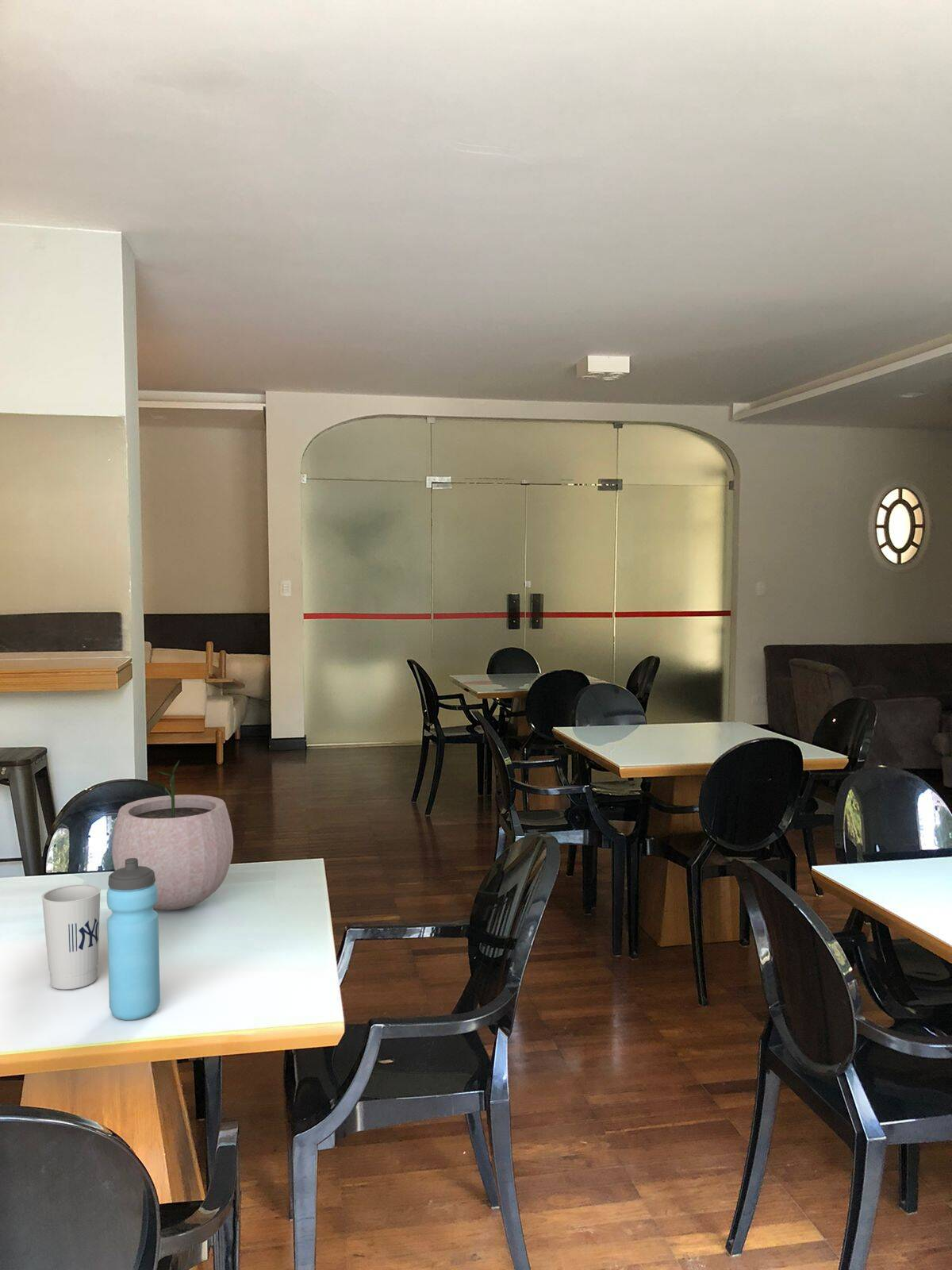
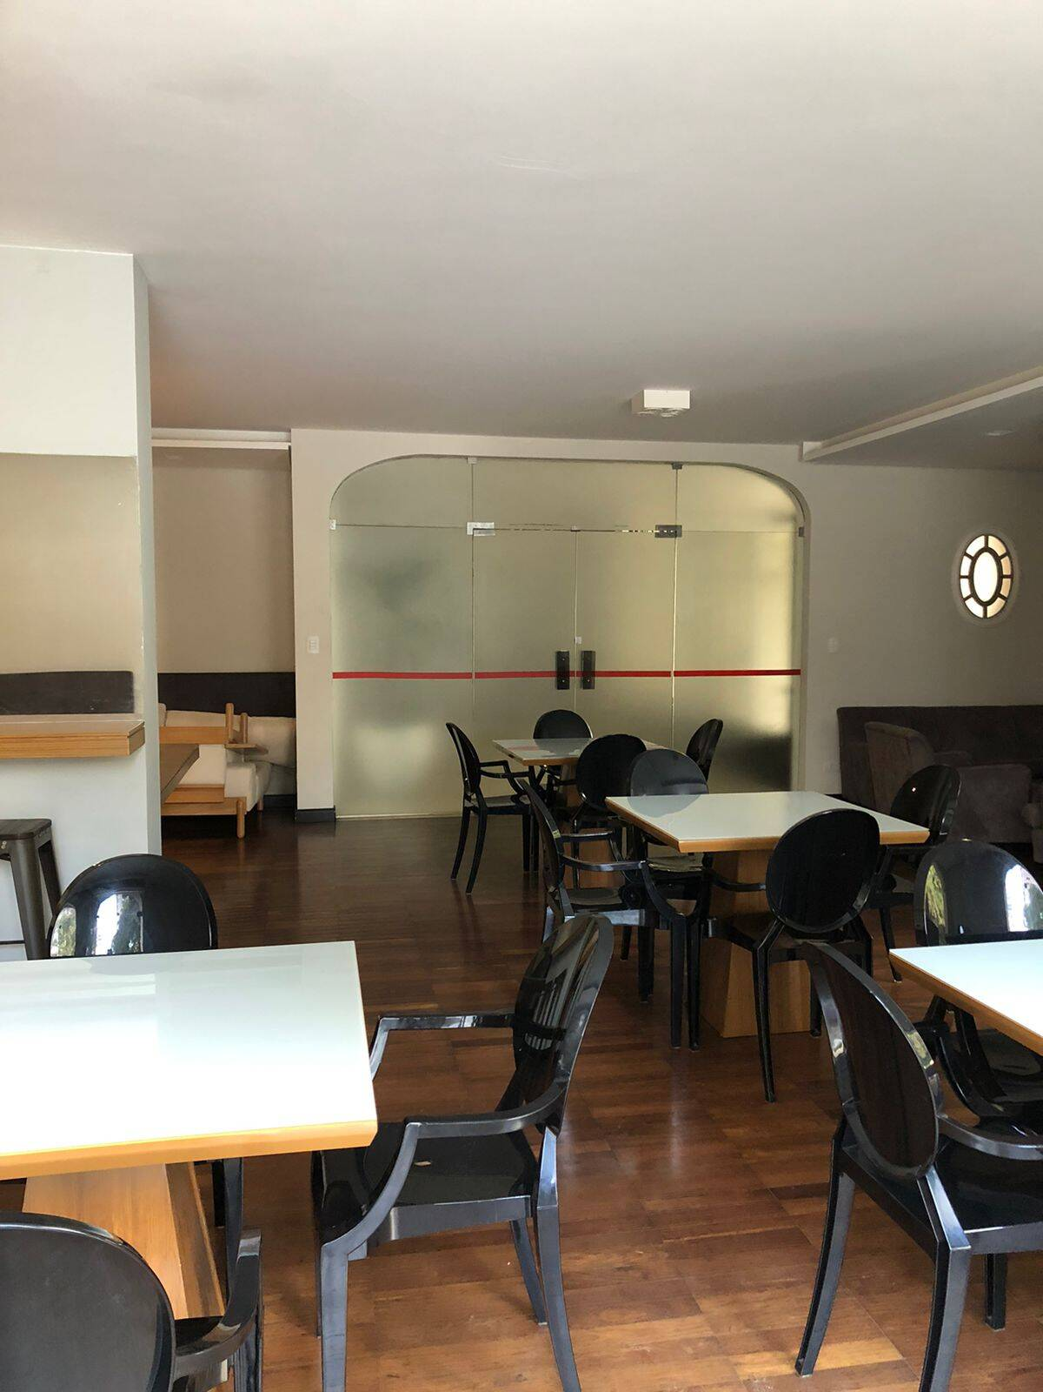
- water bottle (133, 935)
- cup (72, 937)
- plant pot (173, 833)
